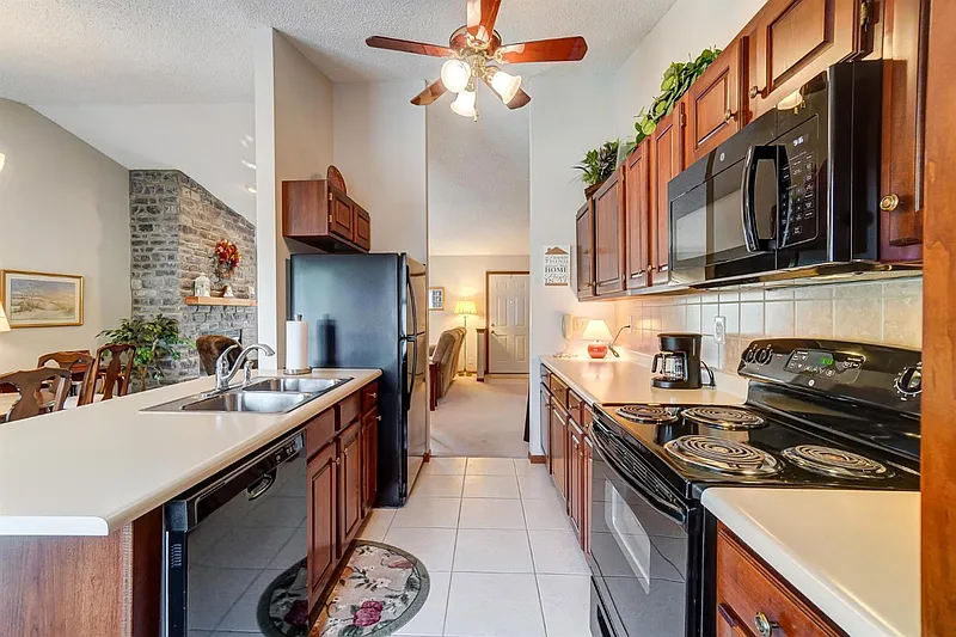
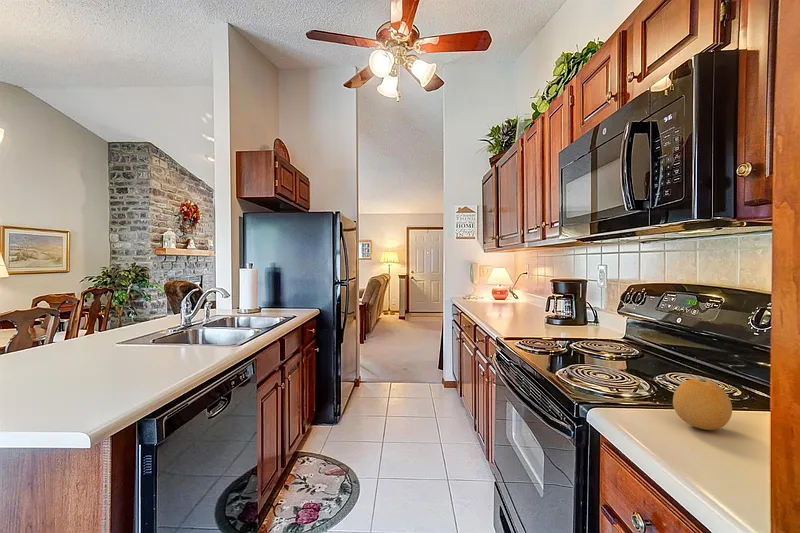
+ fruit (701, 403)
